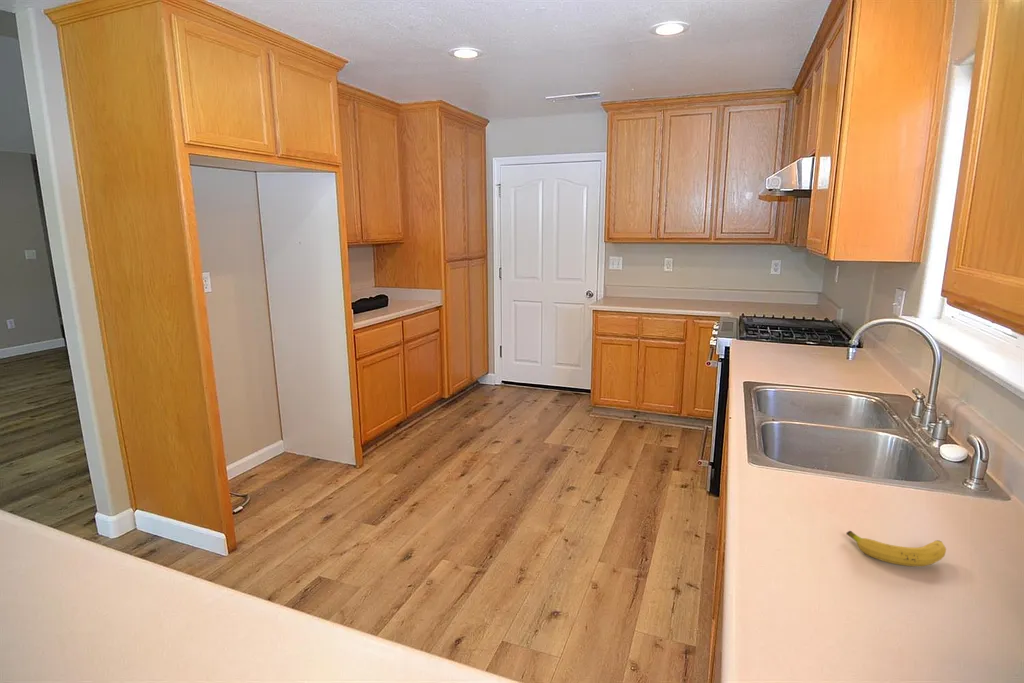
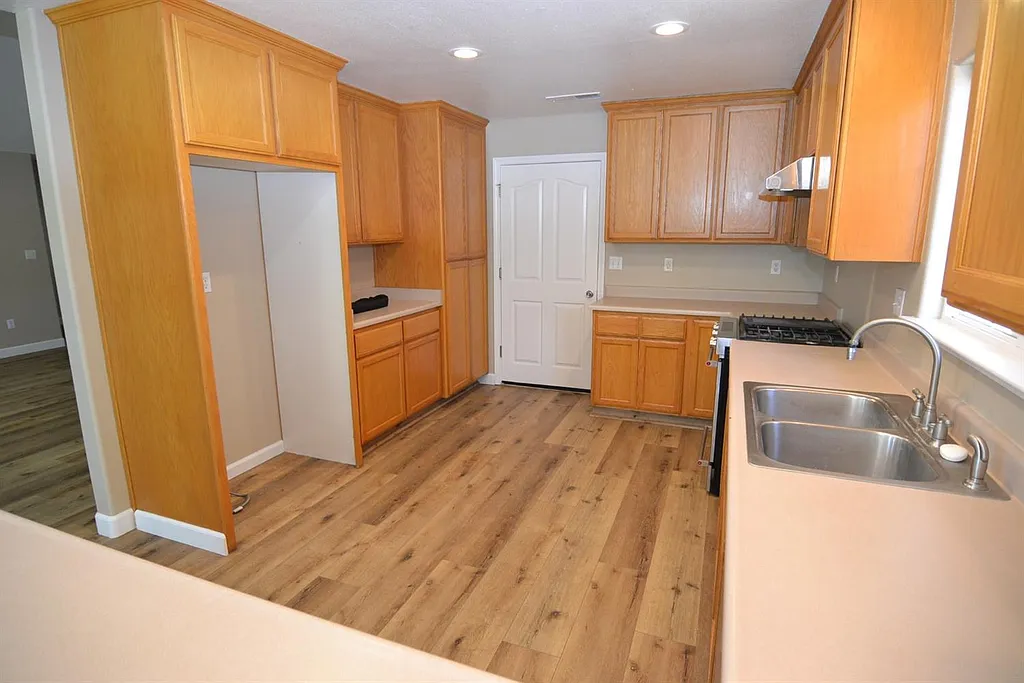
- fruit (892, 545)
